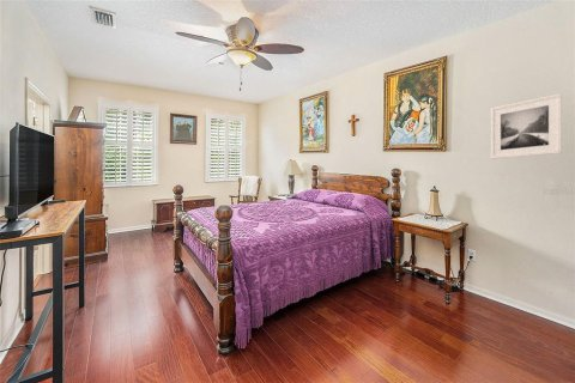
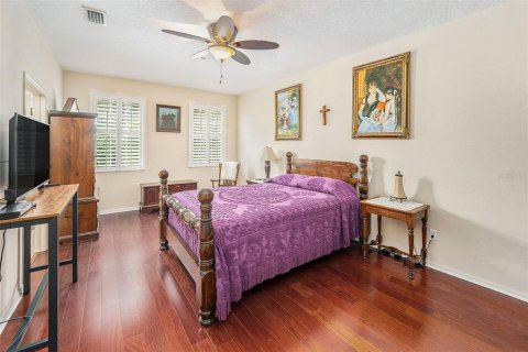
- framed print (522, 128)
